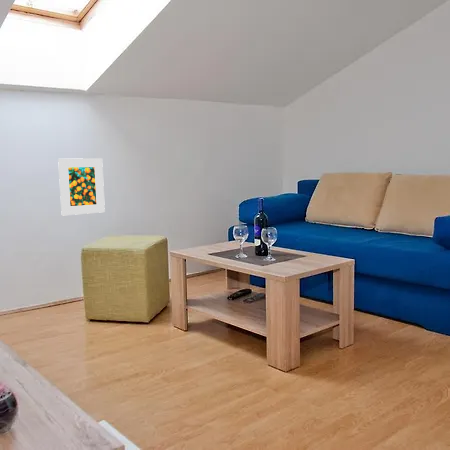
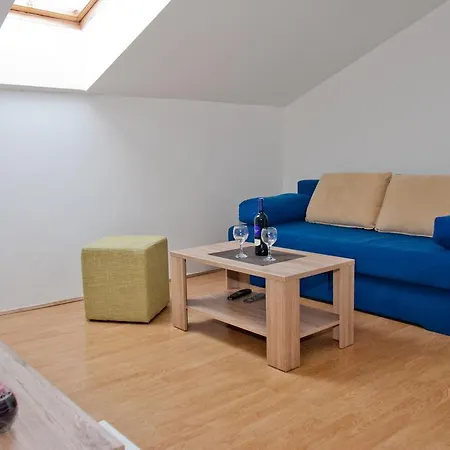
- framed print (82, 186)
